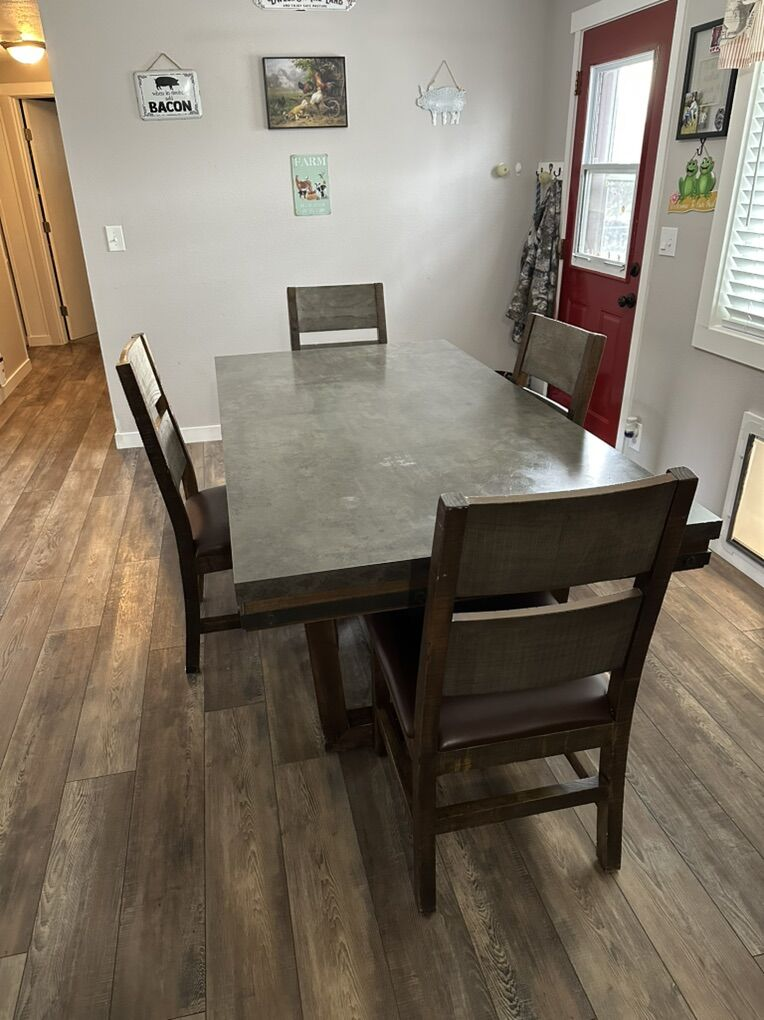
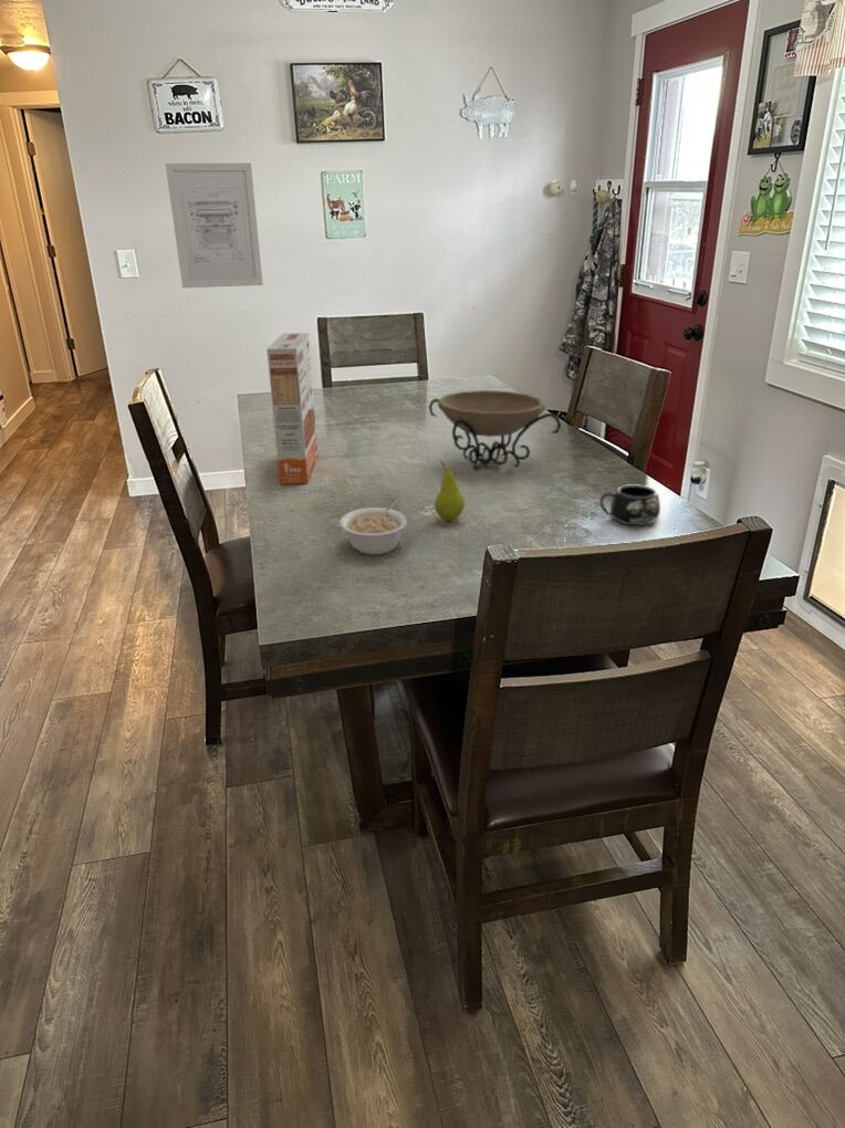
+ wall art (216, 227)
+ cereal box (294, 406)
+ mug (628, 504)
+ decorative bowl (491, 432)
+ fruit (449, 491)
+ legume (373, 529)
